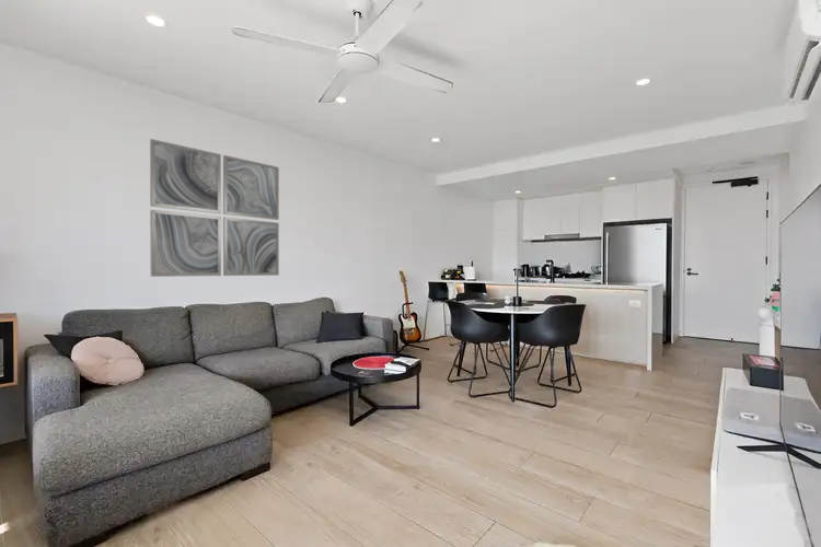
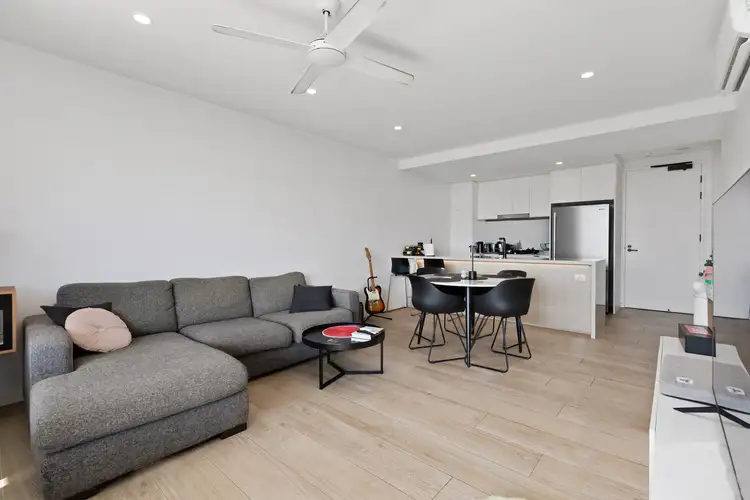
- wall art (220, 217)
